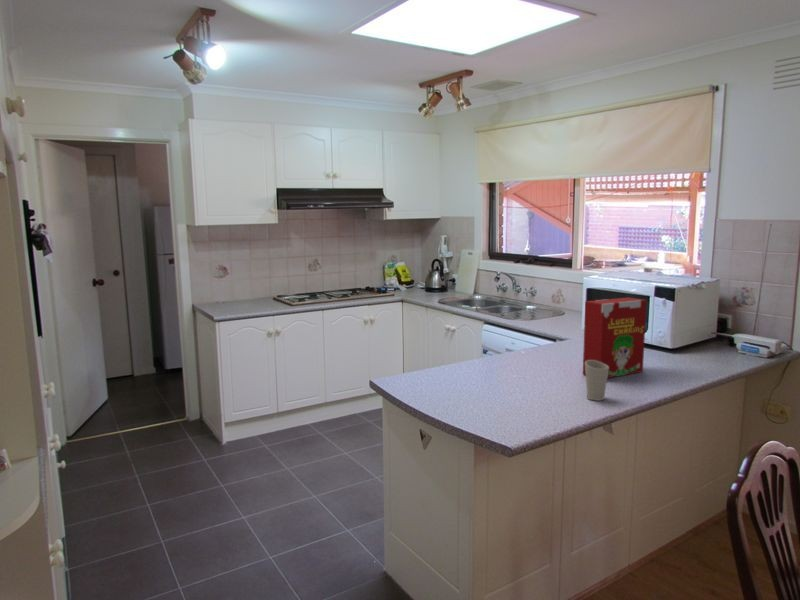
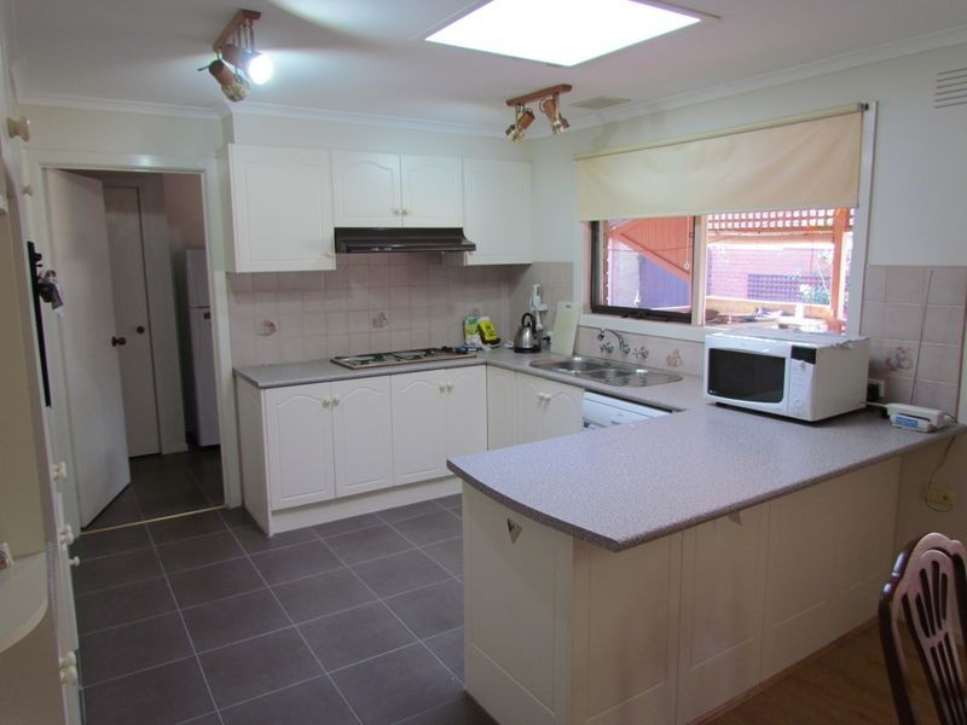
- cup (596, 380)
- cereal box (615, 337)
